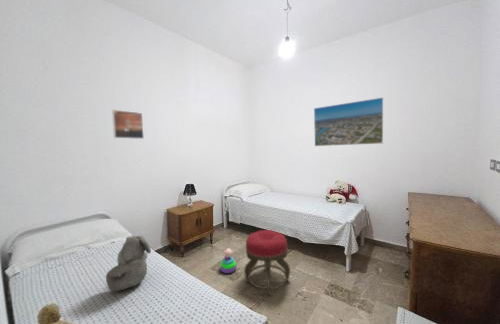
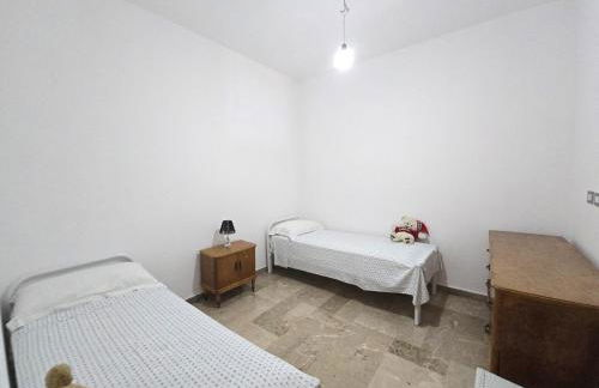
- teddy bear (132, 259)
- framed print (128, 125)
- stacking toy (228, 258)
- stool (266, 258)
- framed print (345, 124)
